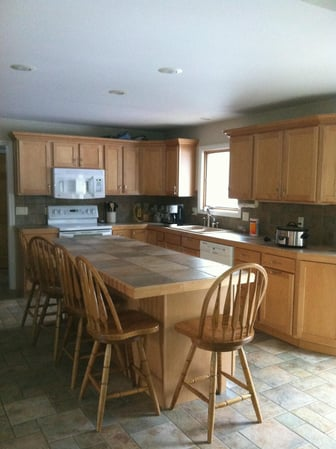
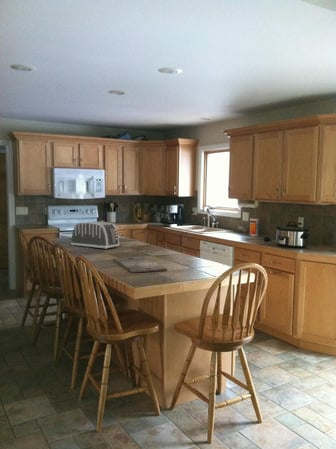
+ cutting board (138, 263)
+ toaster (96, 234)
